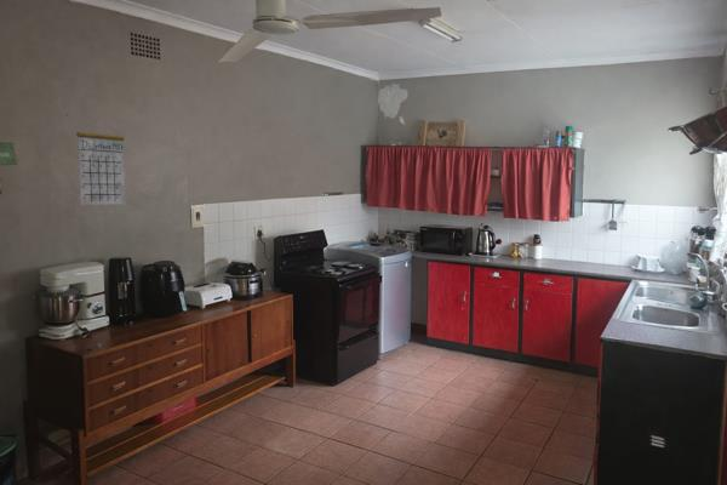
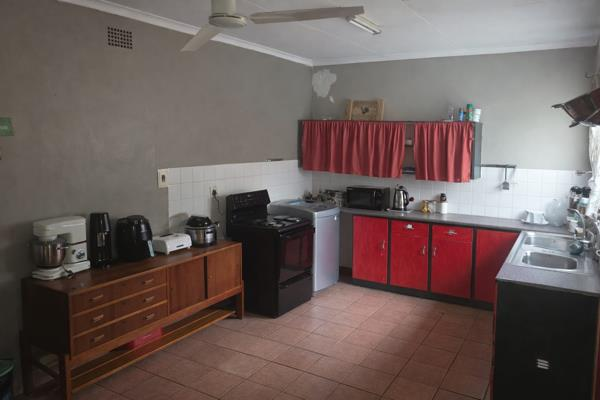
- calendar (102, 161)
